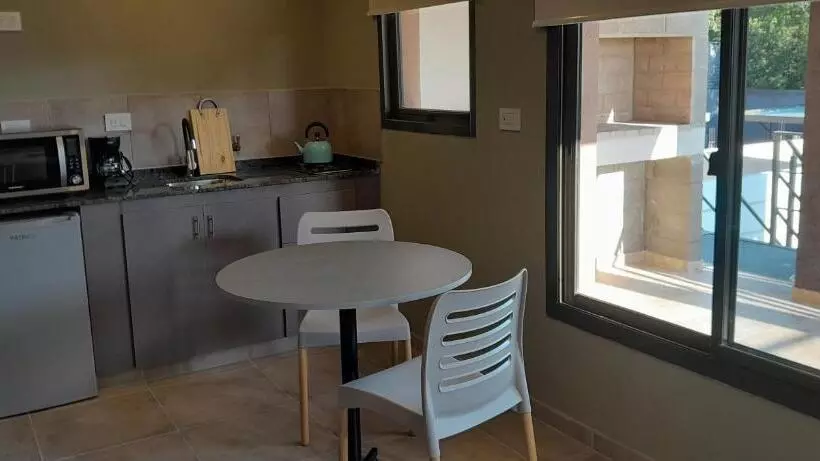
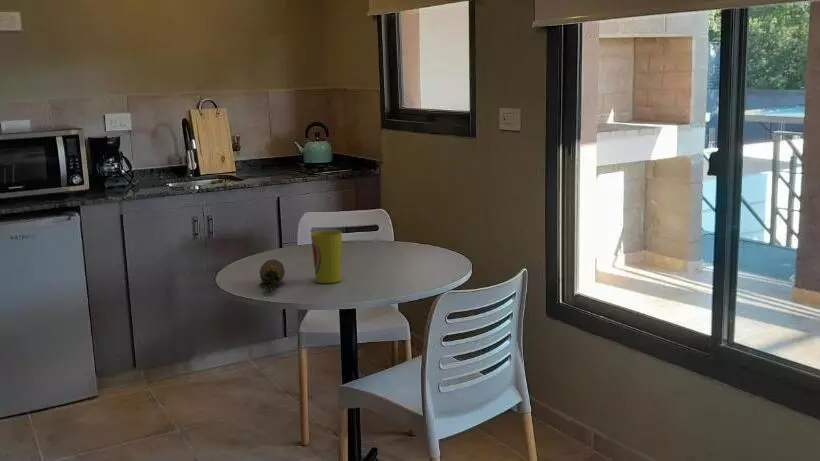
+ fruit (270, 275)
+ cup (327, 257)
